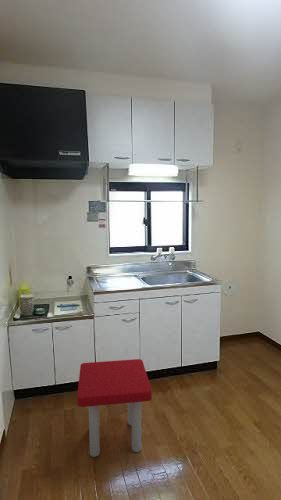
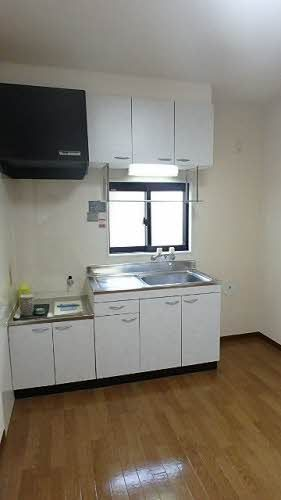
- stool (113, 403)
